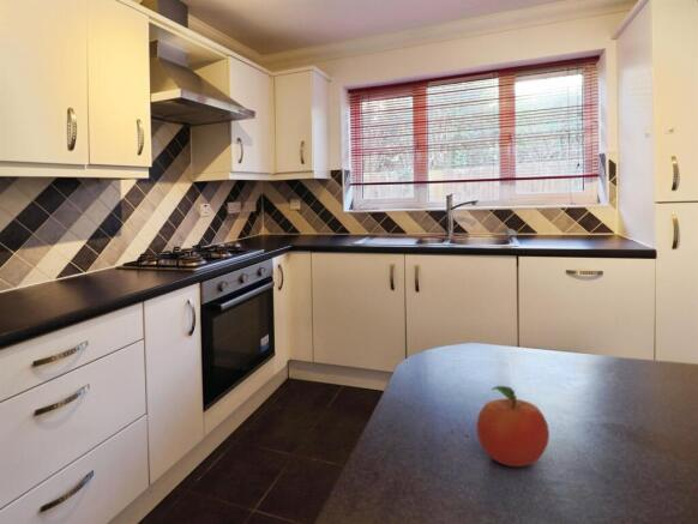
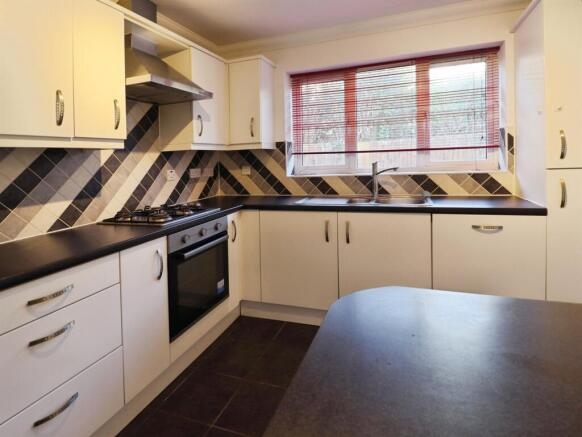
- fruit (512, 424)
